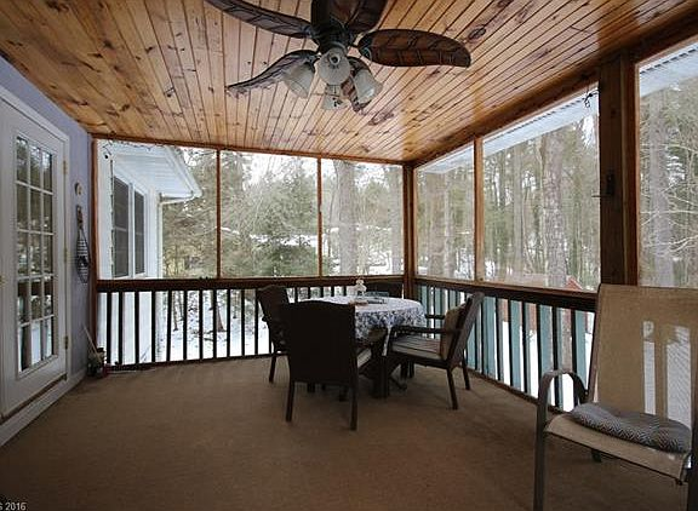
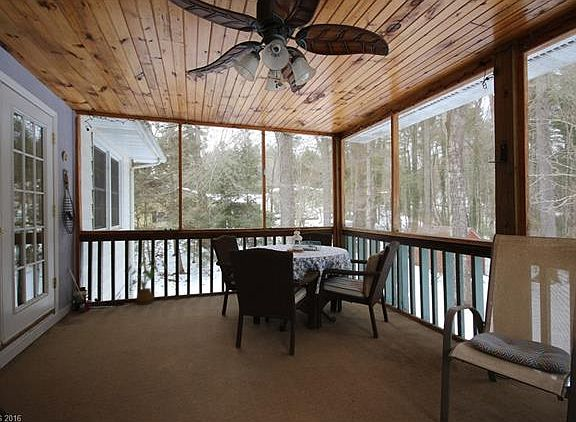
+ house plant (147, 281)
